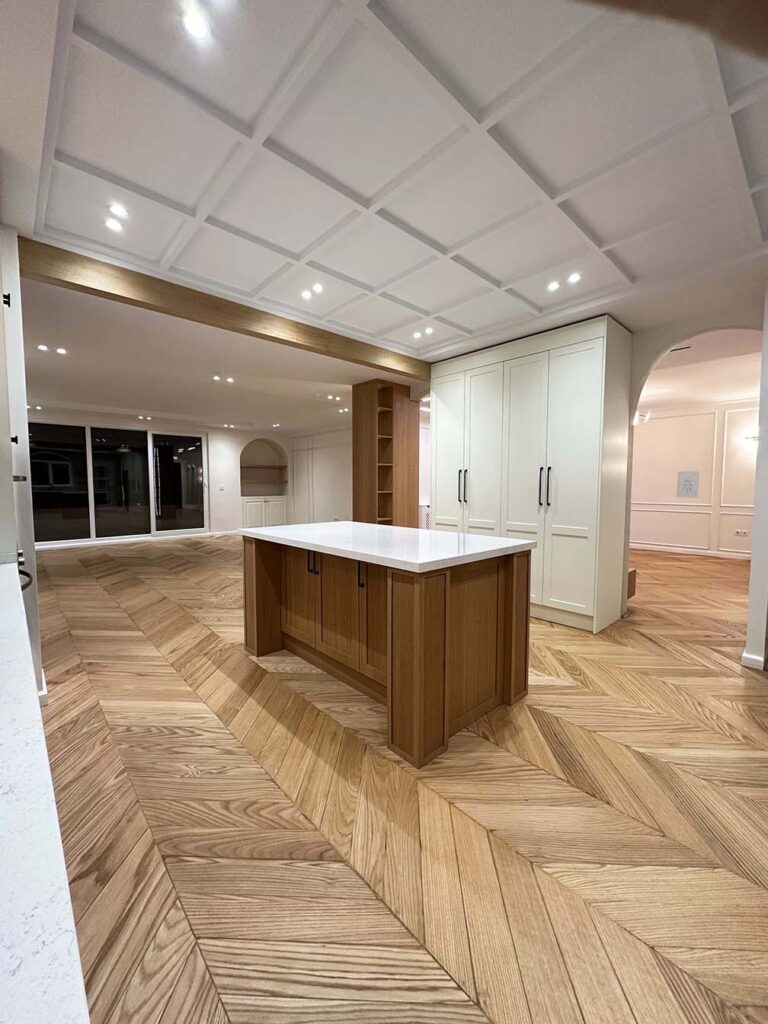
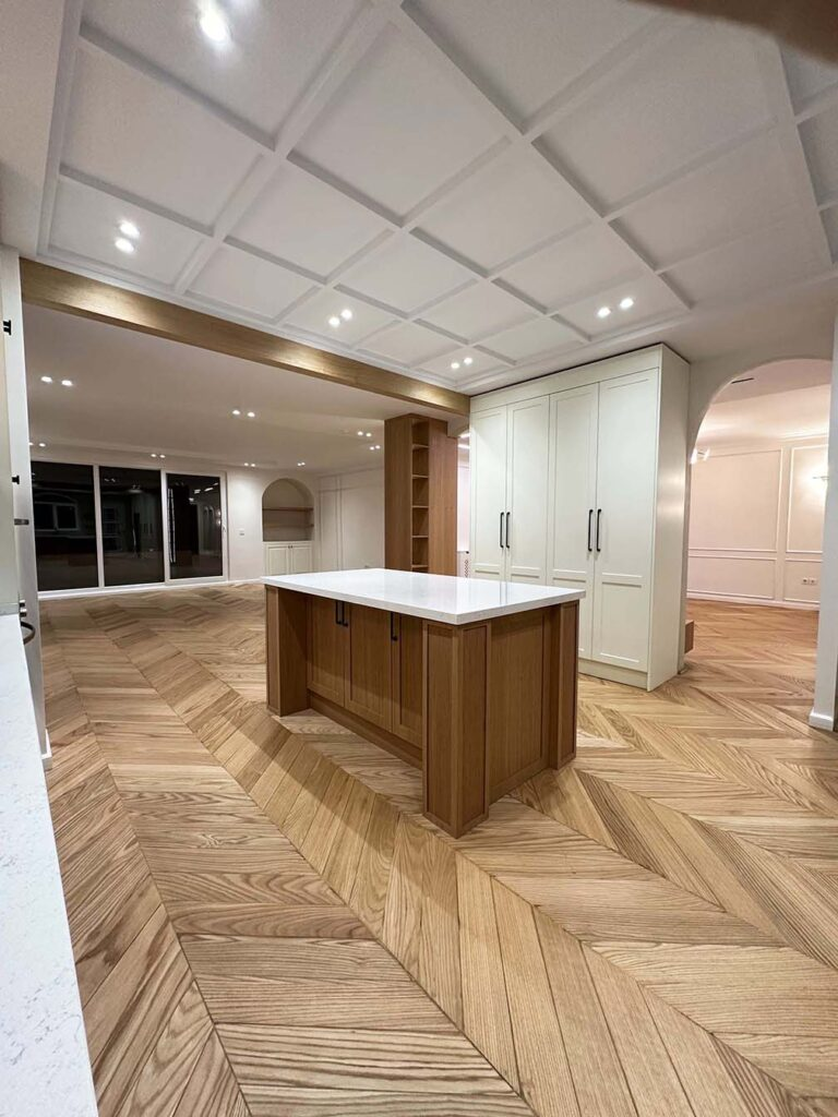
- wall art (687, 484)
